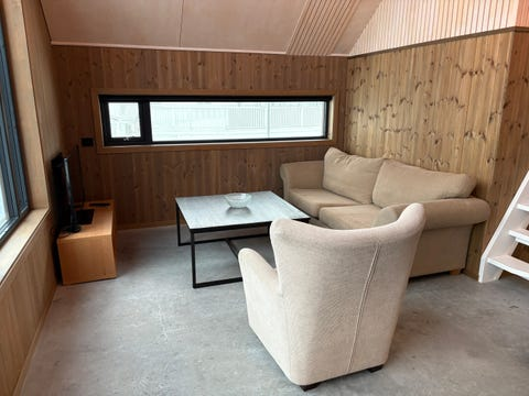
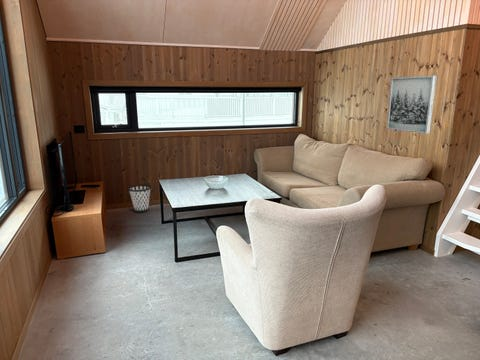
+ wastebasket (139, 199)
+ wall art (409, 104)
